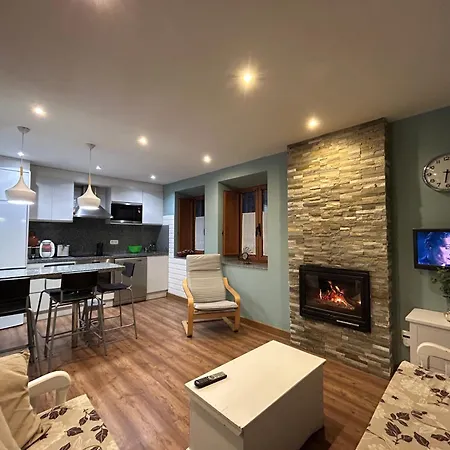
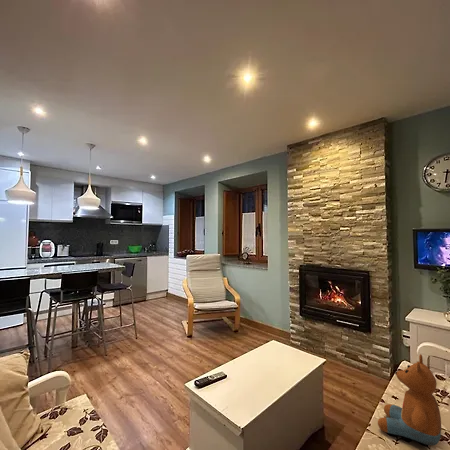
+ stuffed toy (408, 393)
